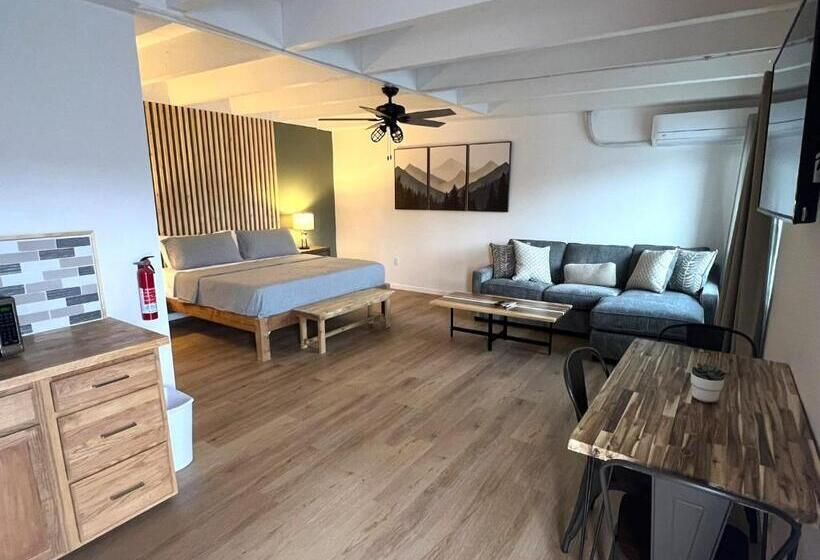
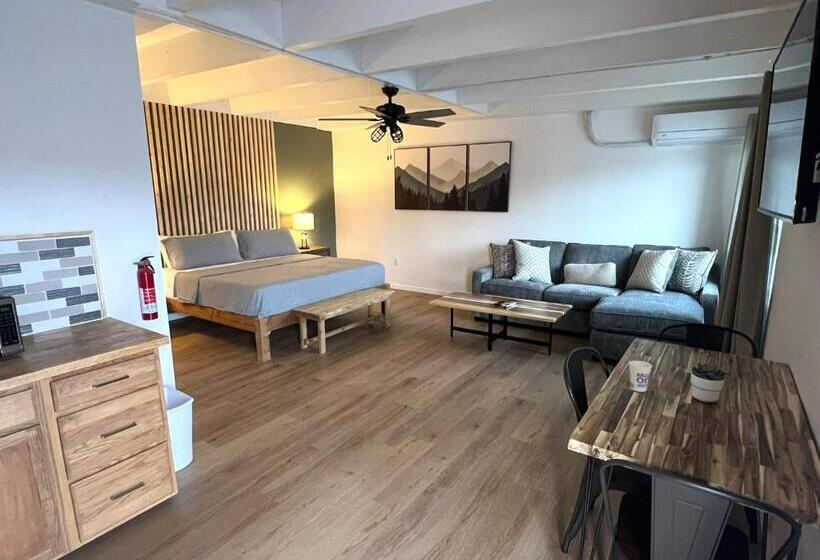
+ cup (639, 376)
